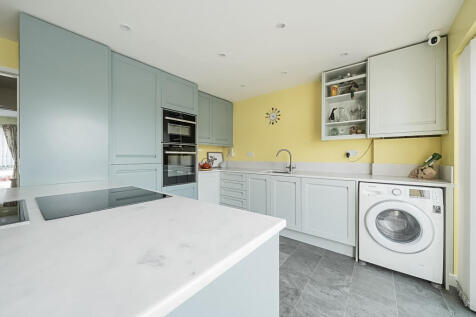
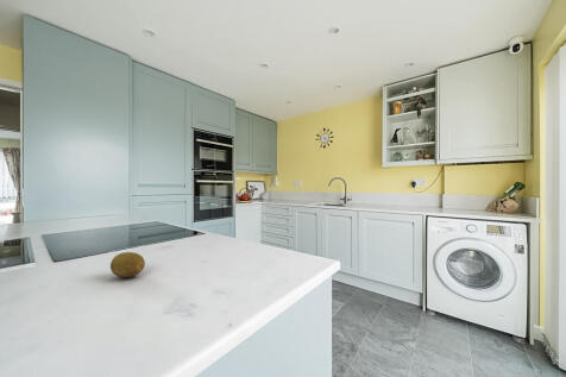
+ fruit (127, 264)
